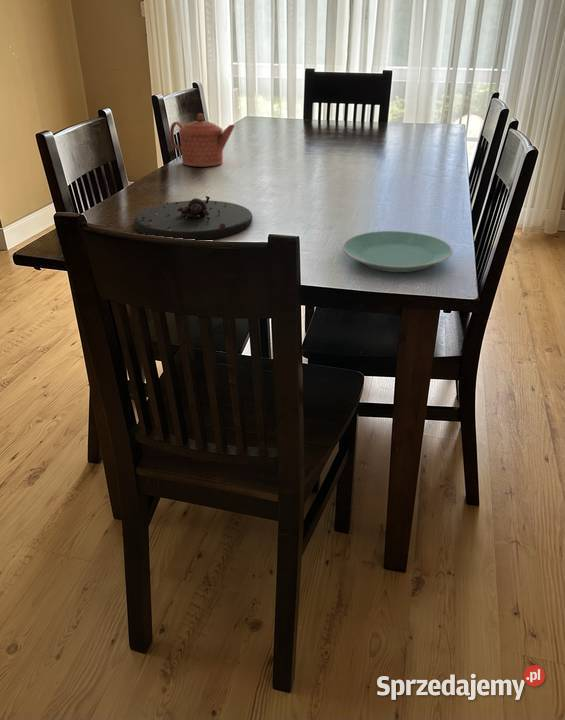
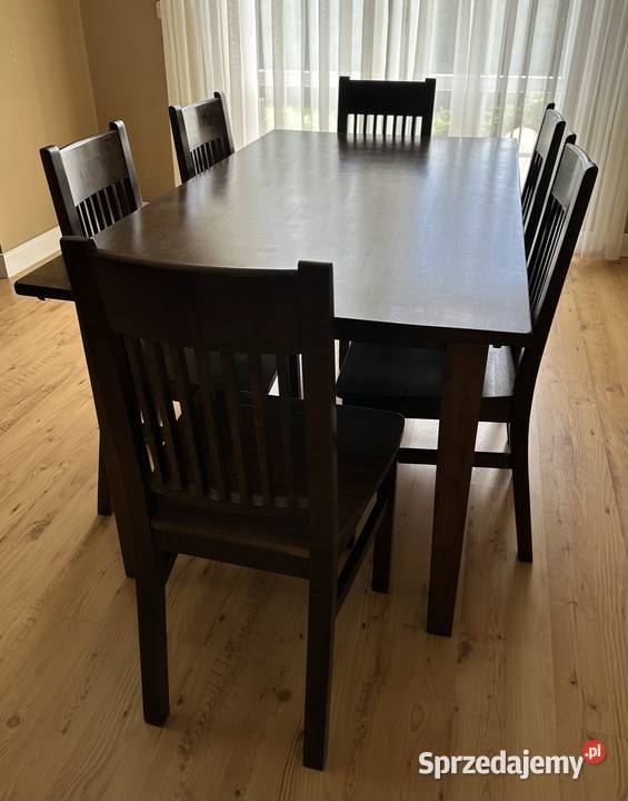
- plate (193, 210)
- plate (396, 253)
- teapot (201, 138)
